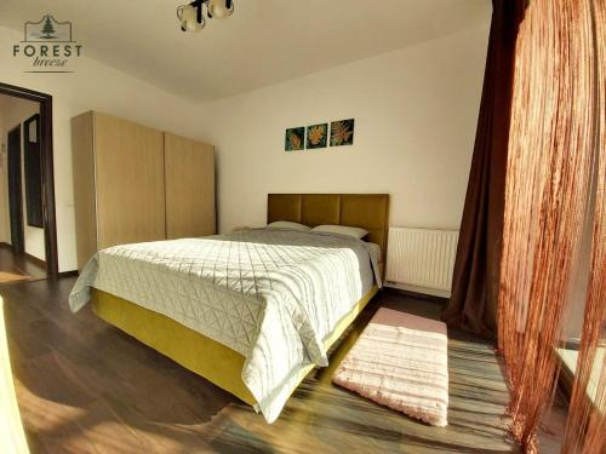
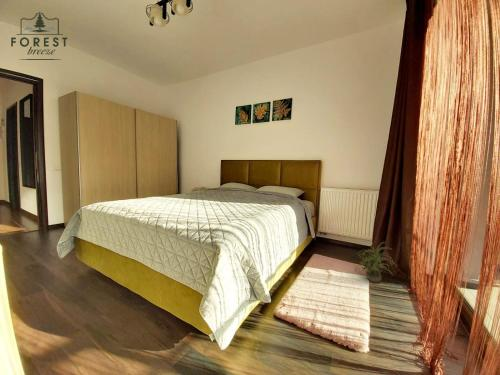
+ potted plant (375, 263)
